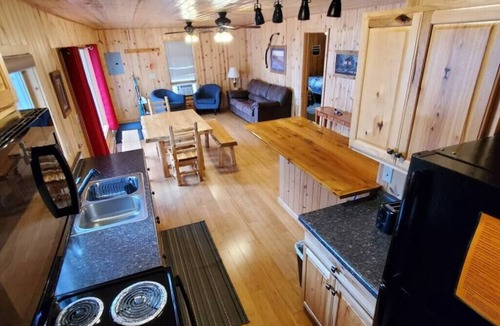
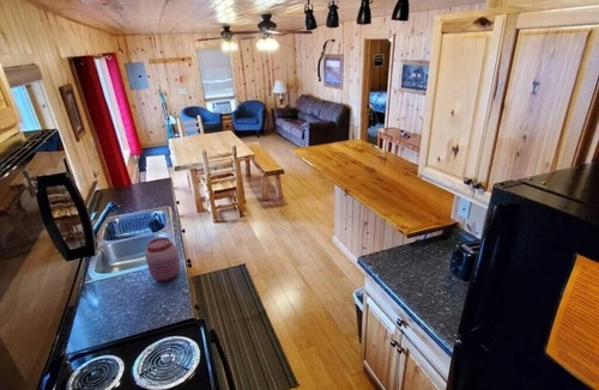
+ jar (163, 258)
